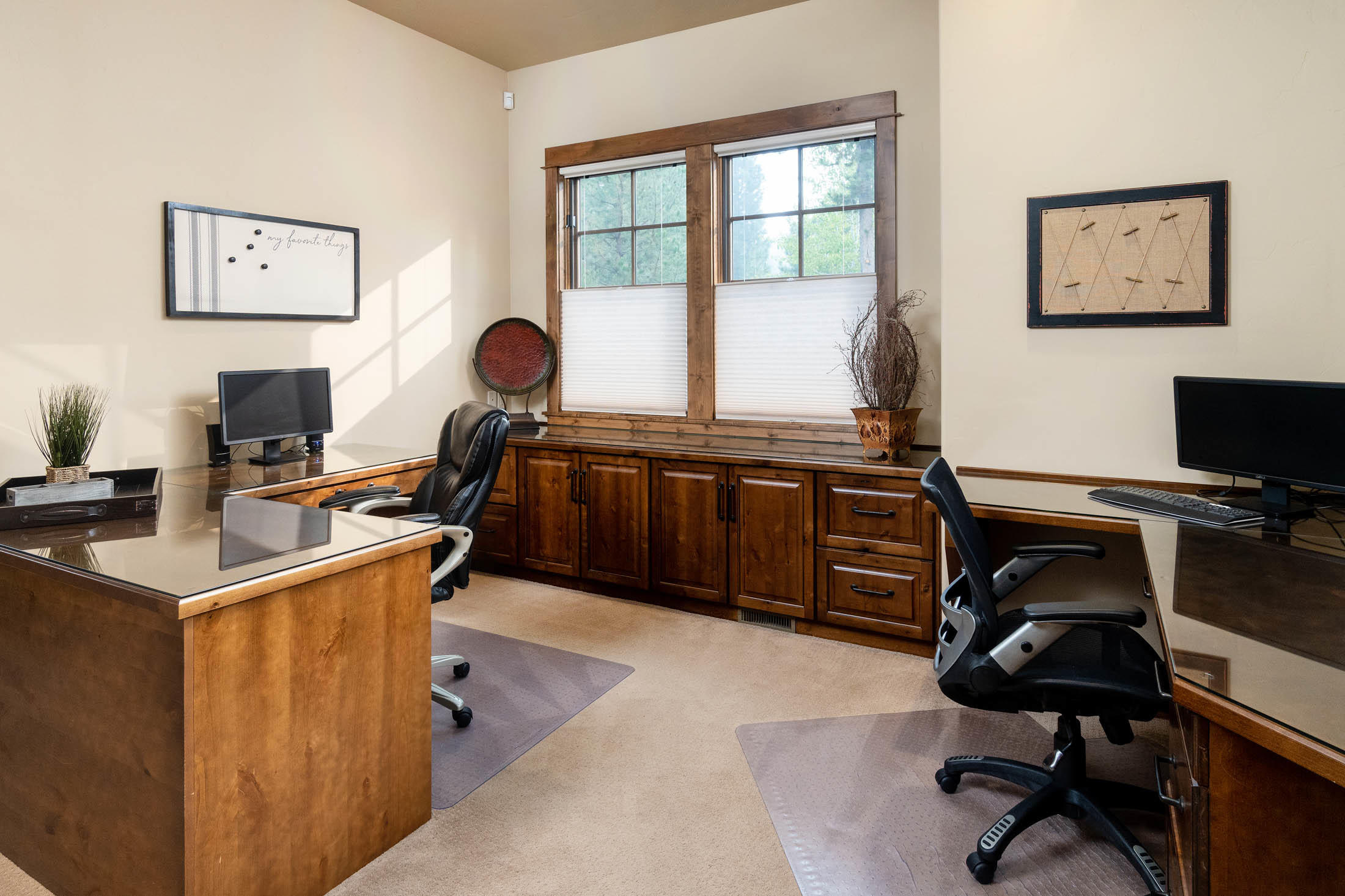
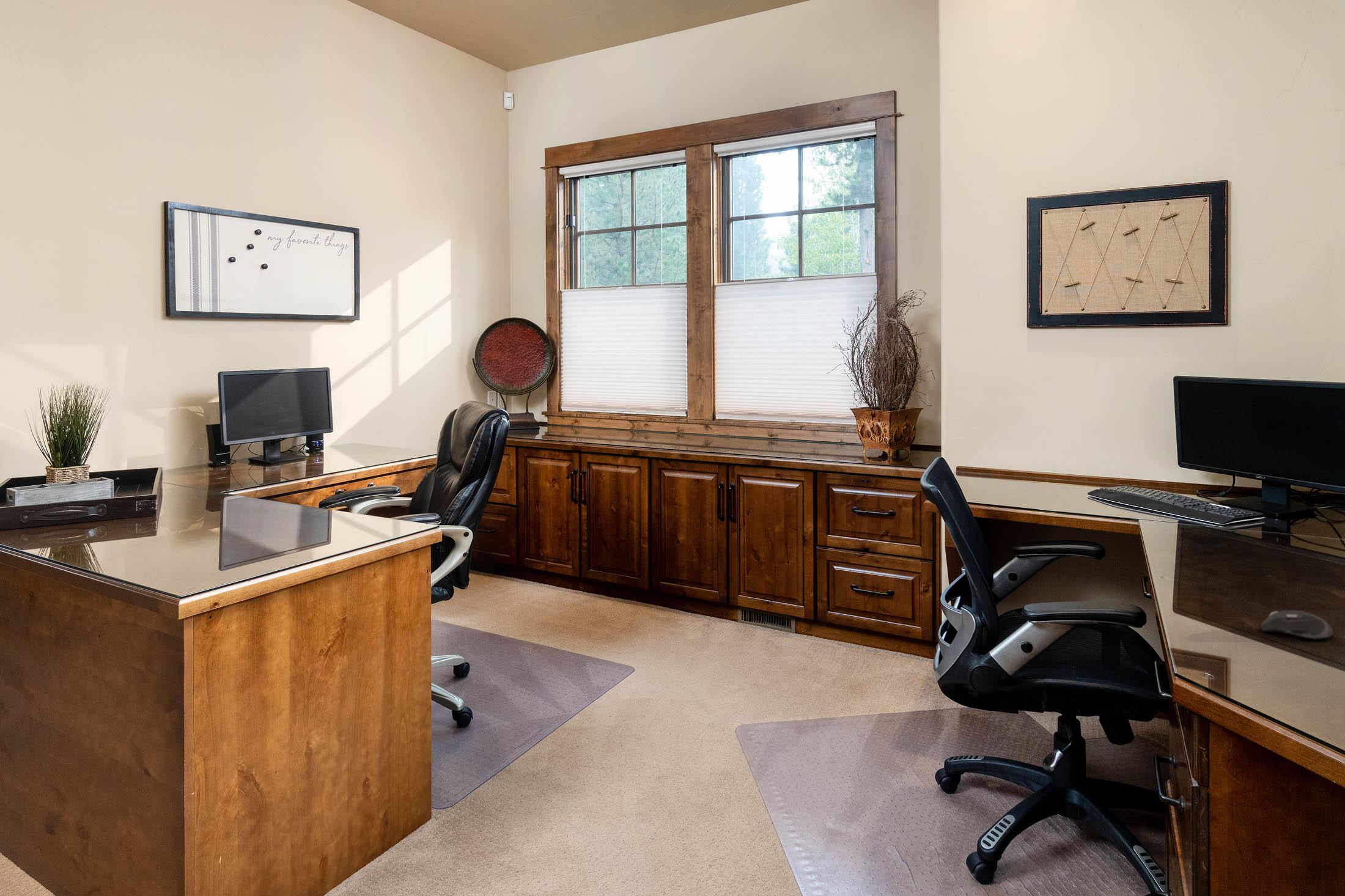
+ computer mouse (1296, 622)
